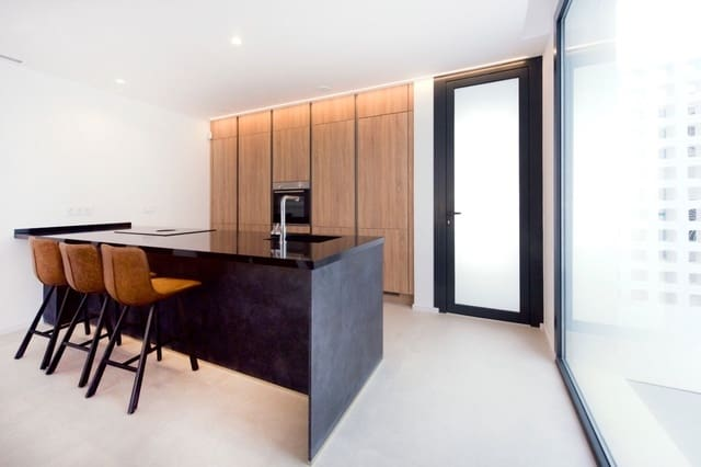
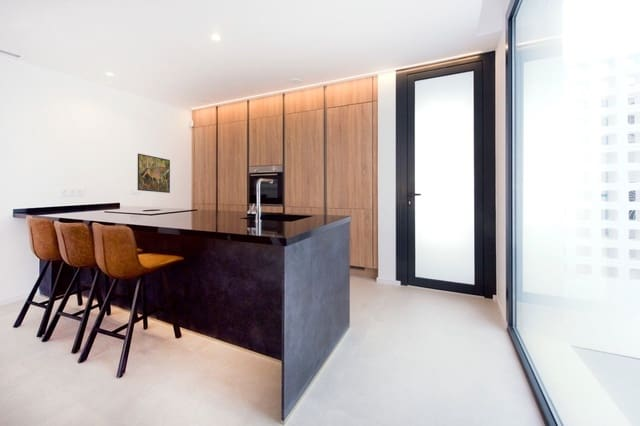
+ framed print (154, 174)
